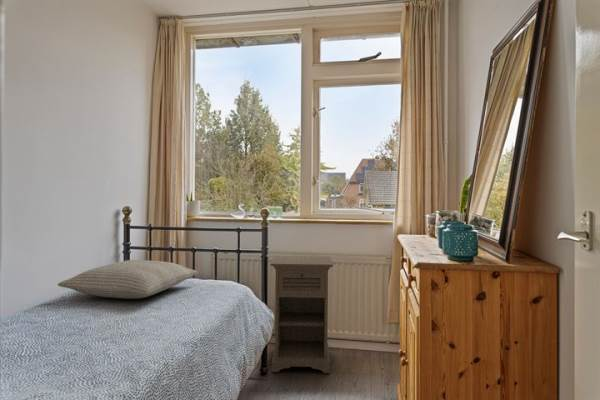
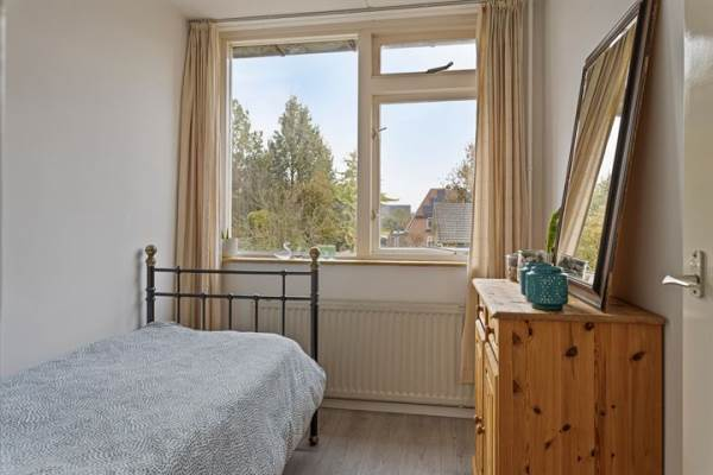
- nightstand (301, 311)
- pillow (134, 277)
